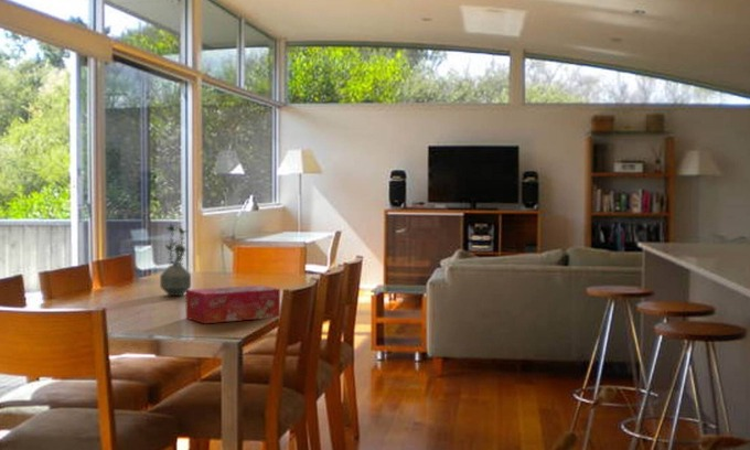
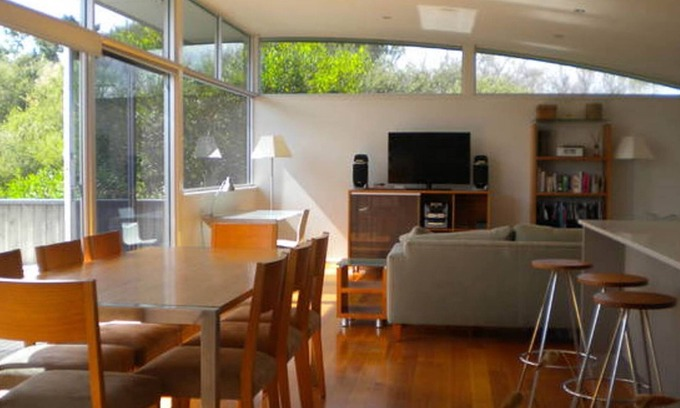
- potted plant (175, 259)
- tissue box (233, 303)
